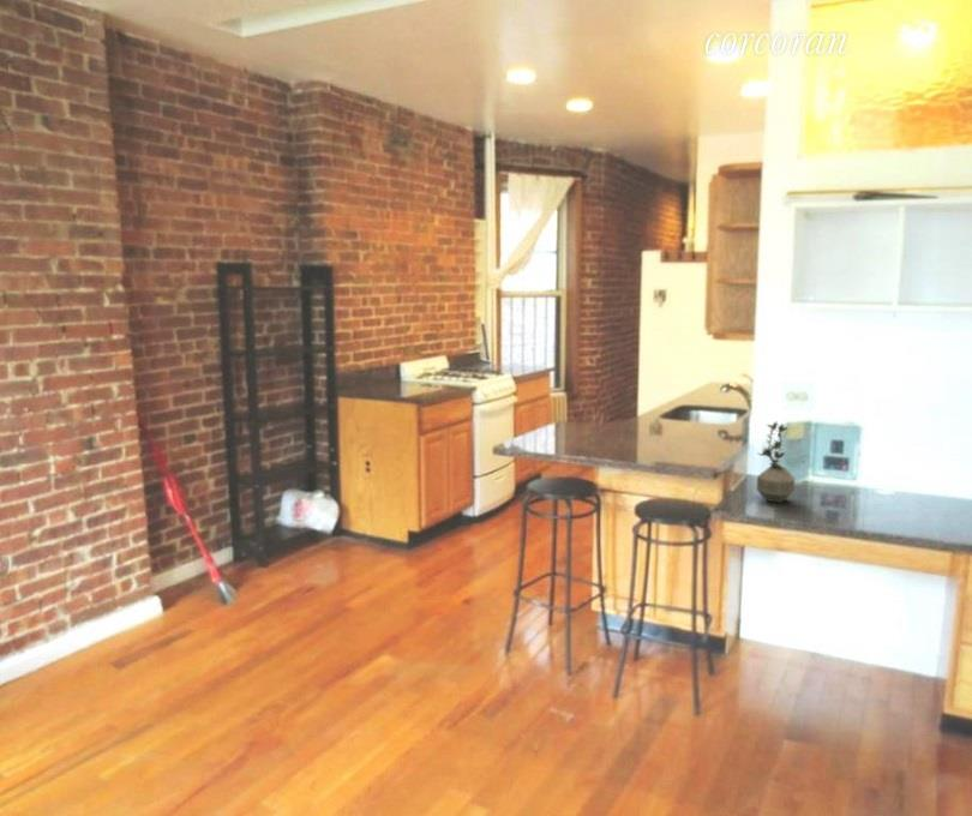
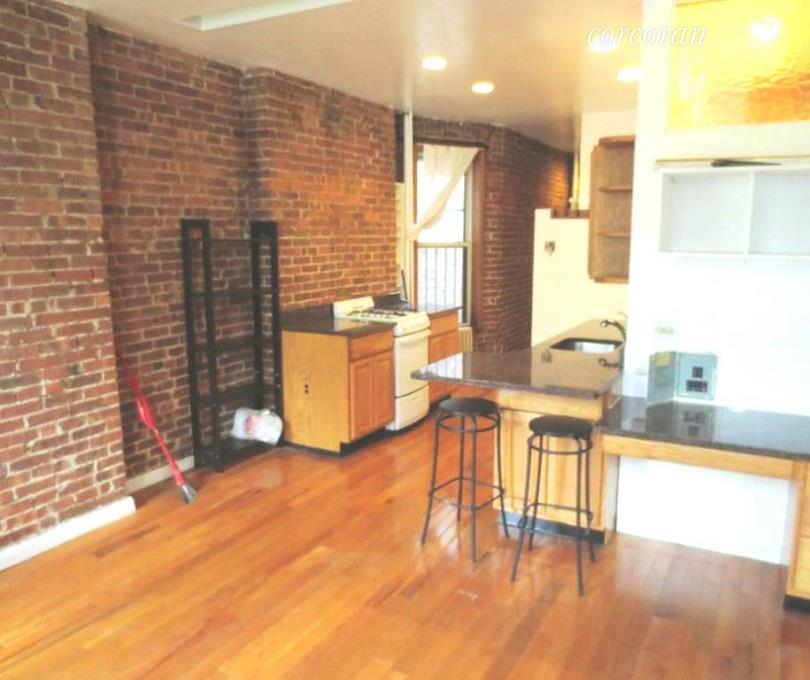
- potted plant (775, 462)
